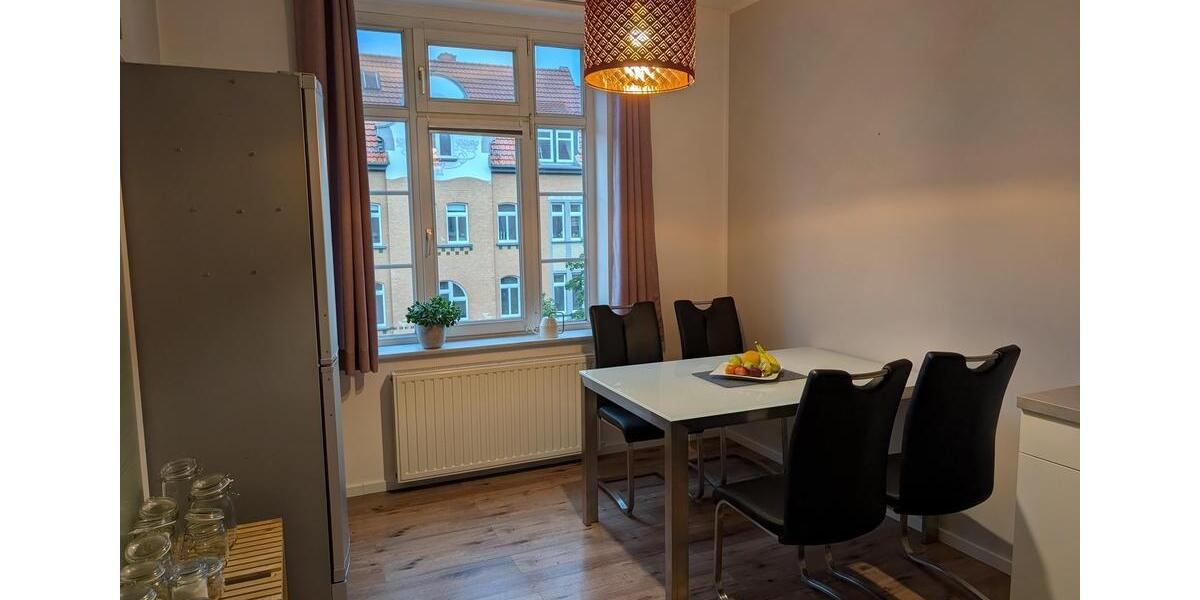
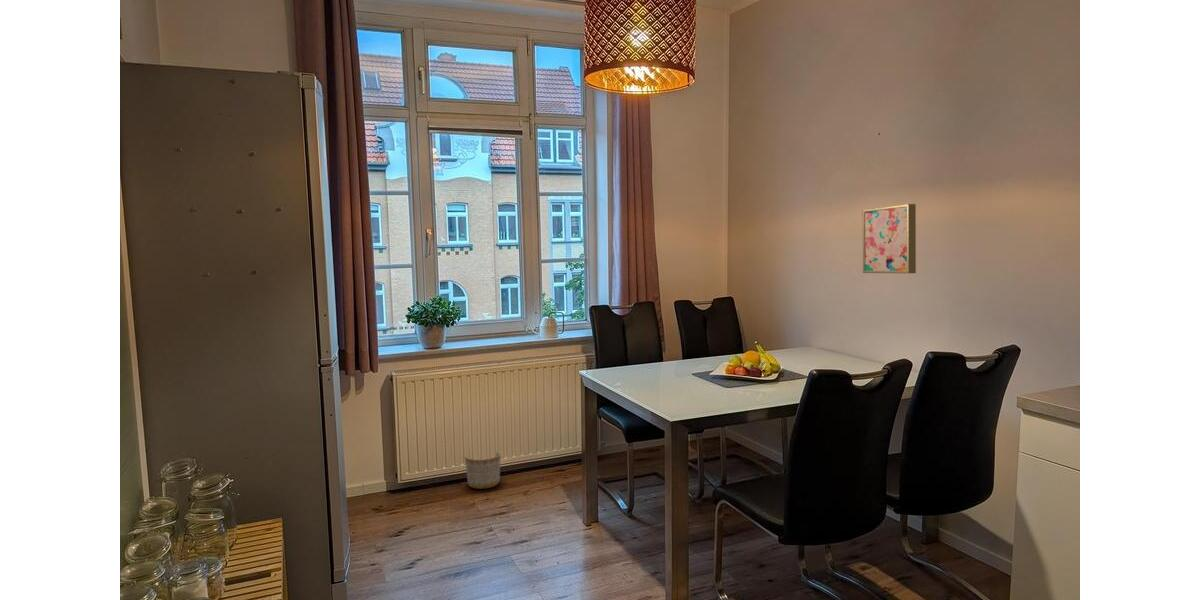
+ planter (483, 469)
+ wall art (888, 240)
